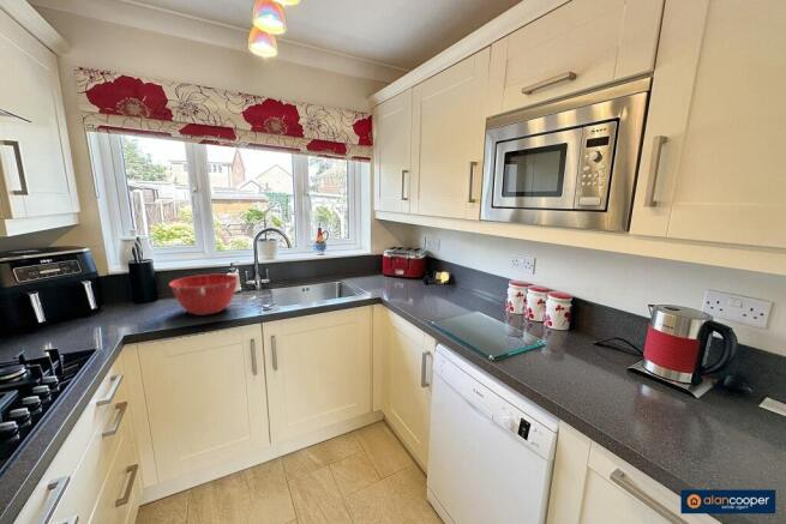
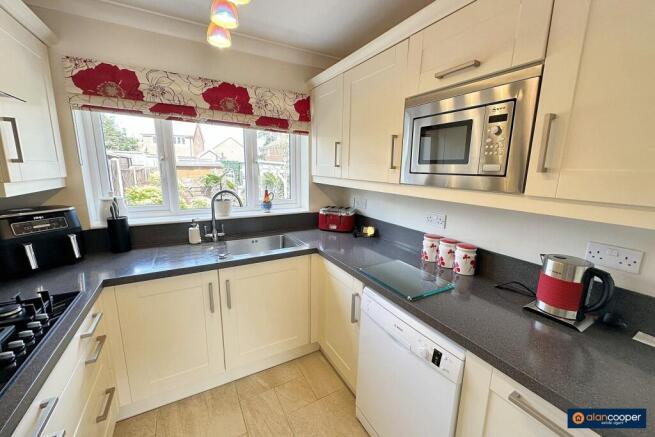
- mixing bowl (206, 295)
